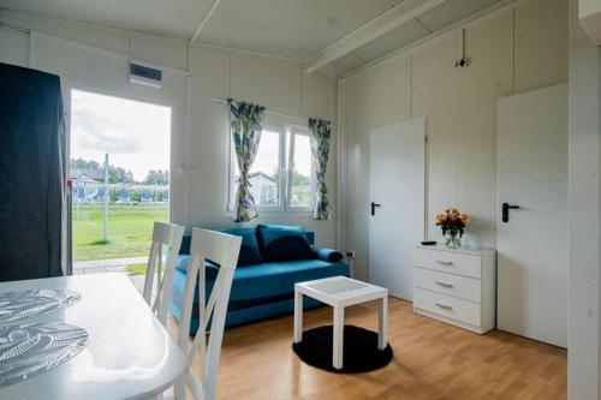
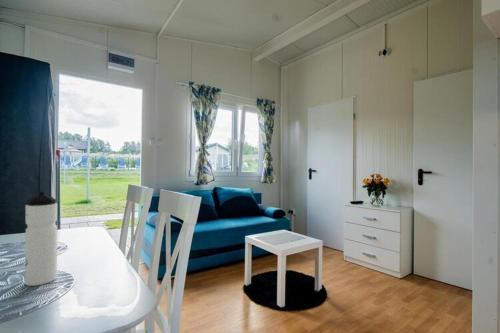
+ water bottle (41, 236)
